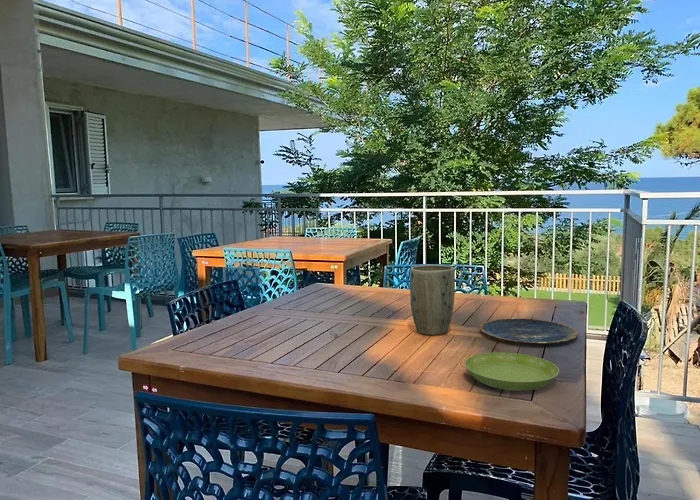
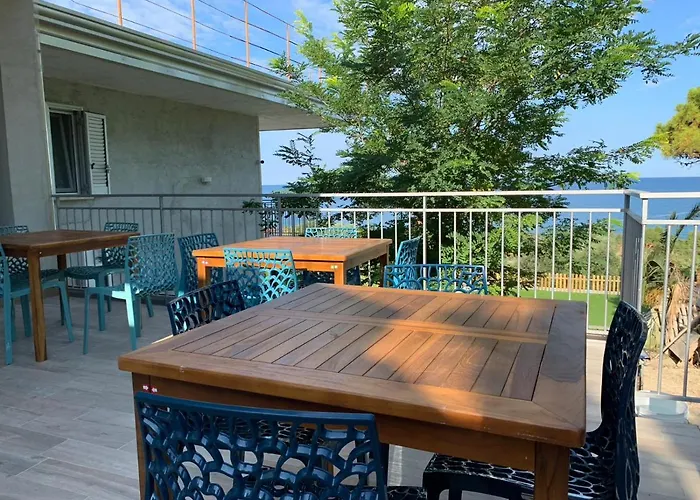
- plate (527, 331)
- plant pot (432, 299)
- saucer (510, 372)
